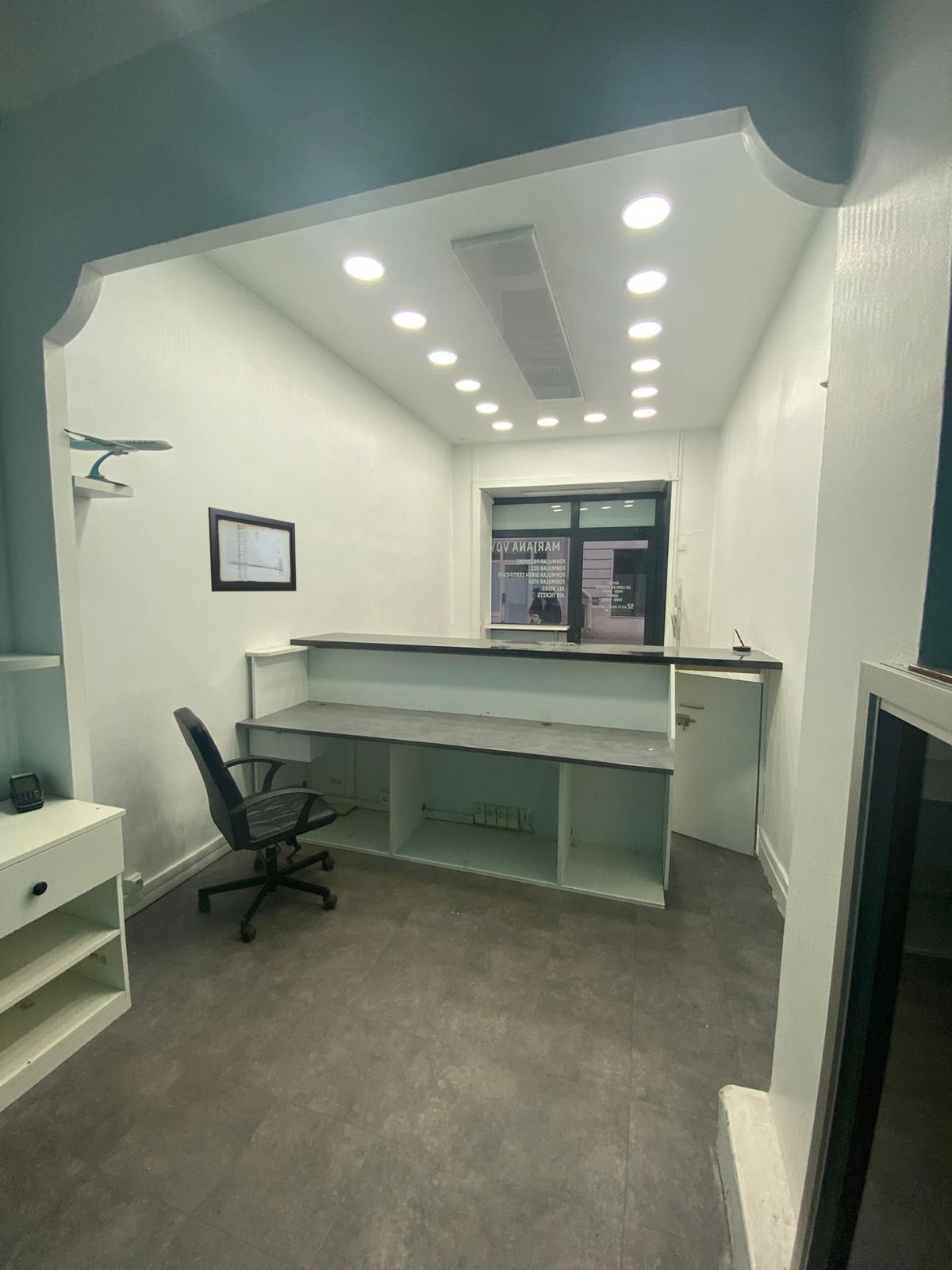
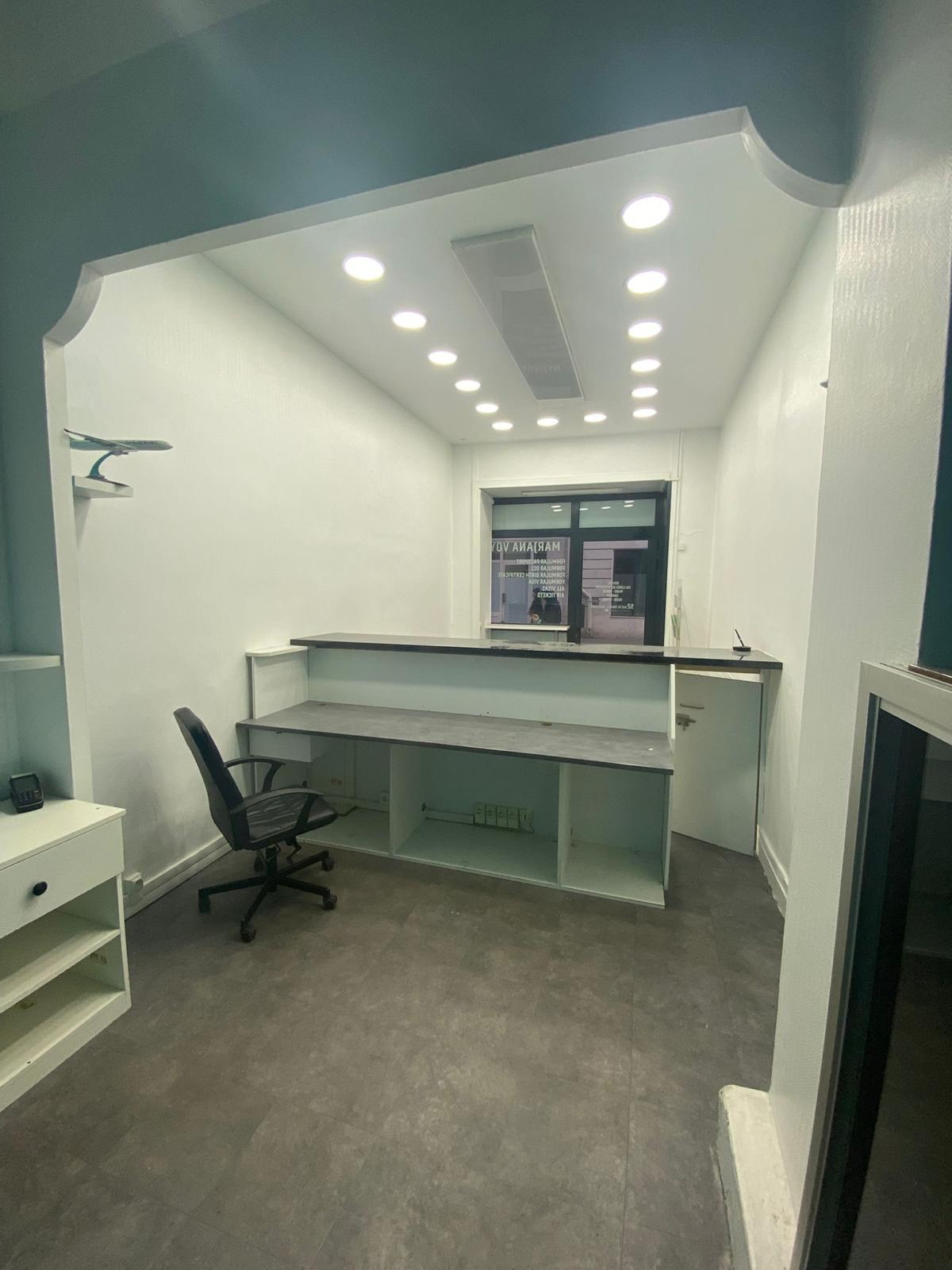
- wall art (257, 554)
